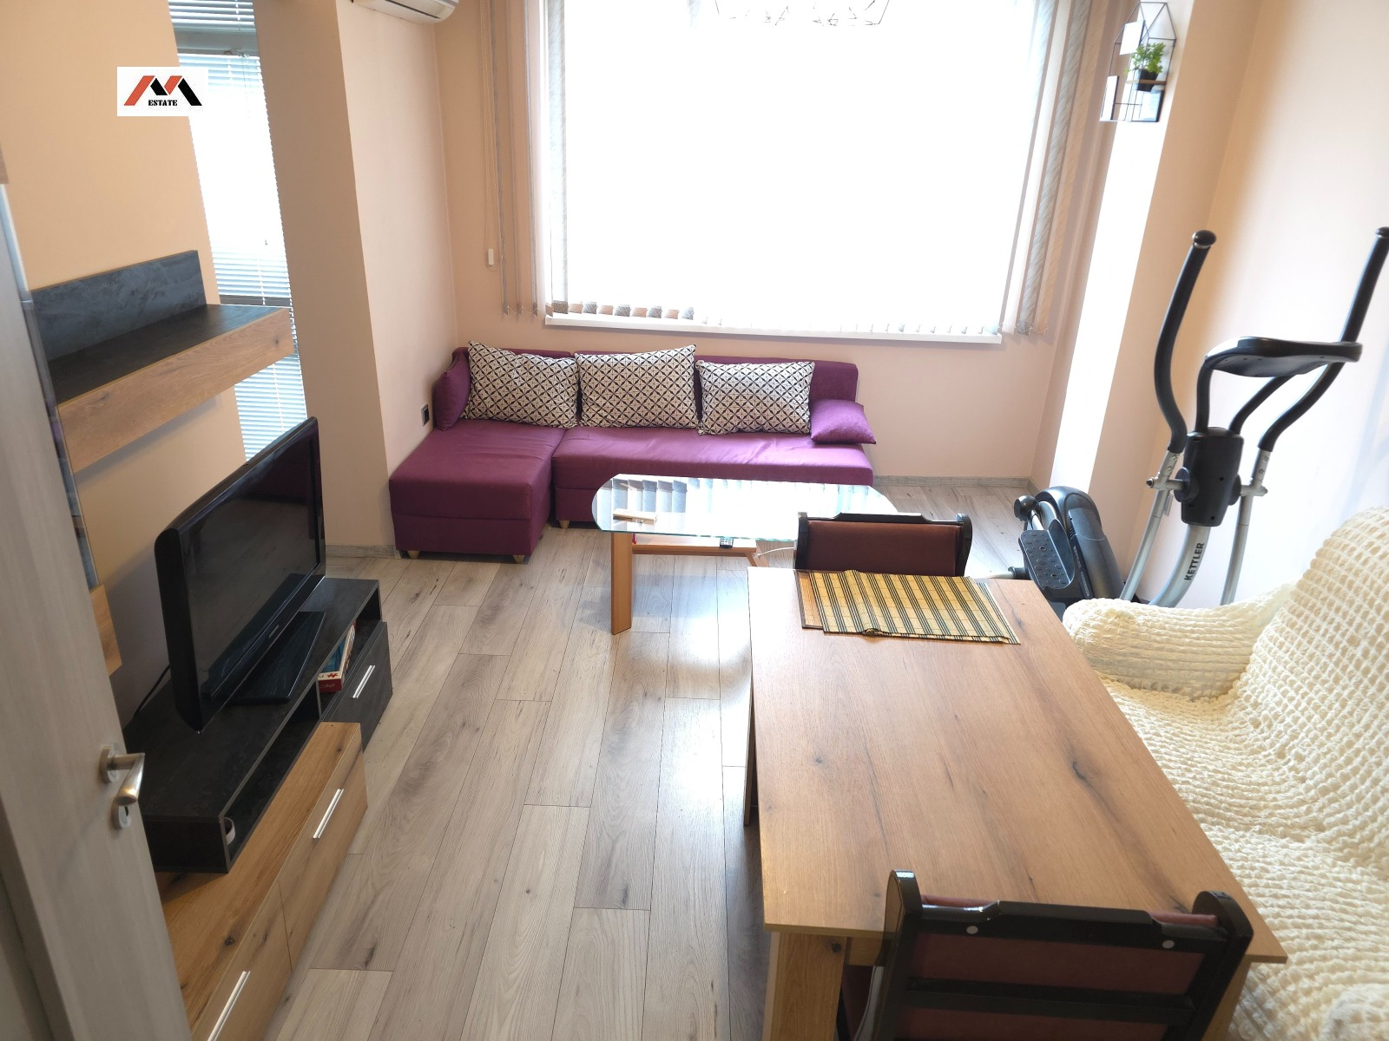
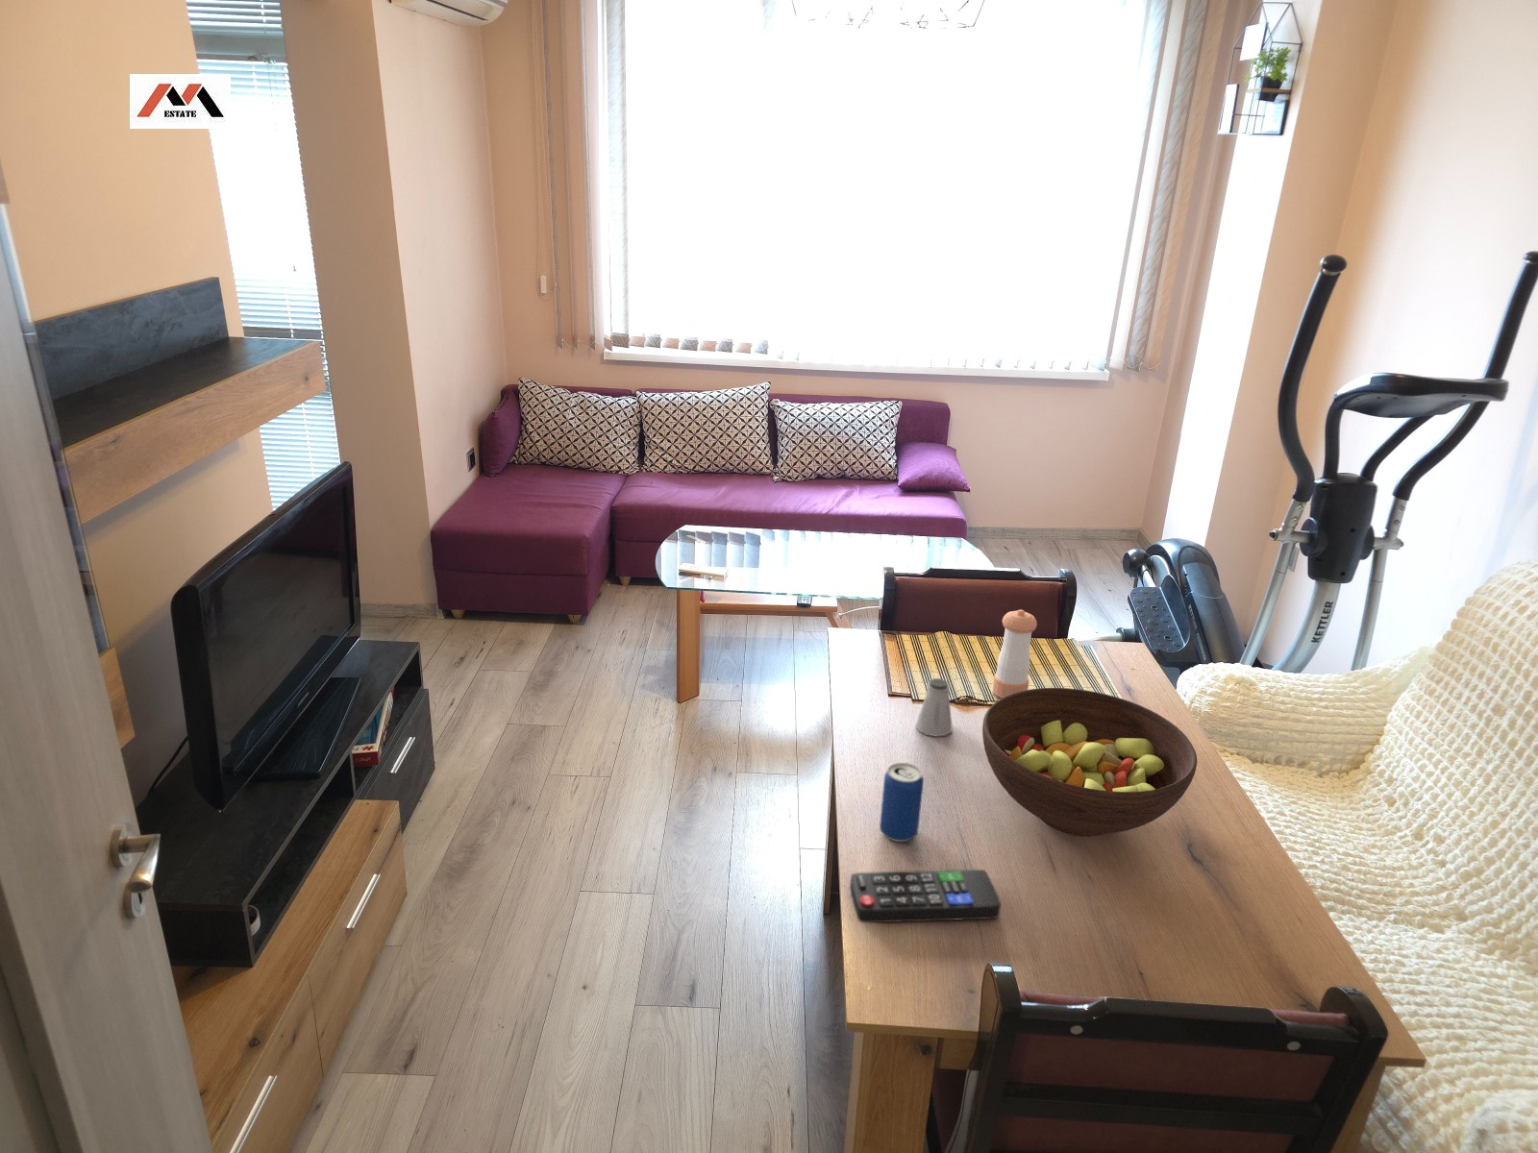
+ fruit bowl (1080, 775)
+ remote control (924, 894)
+ beverage can (901, 802)
+ saltshaker (936, 705)
+ pepper shaker (1015, 652)
